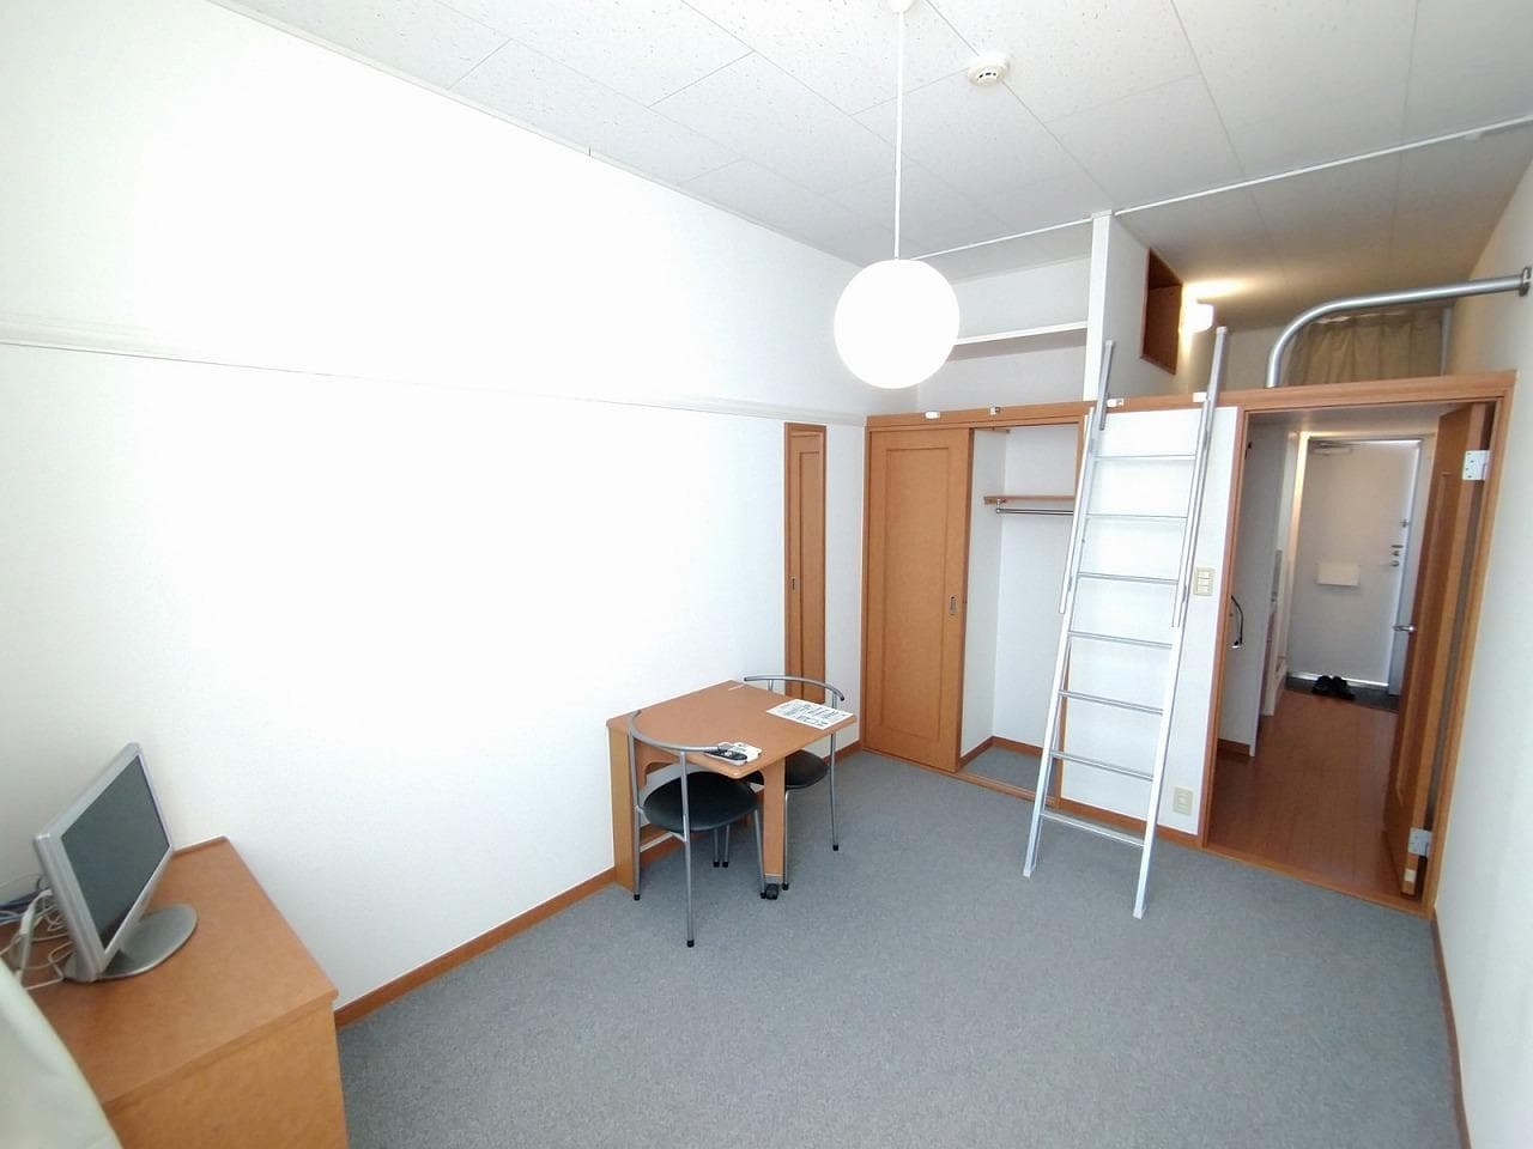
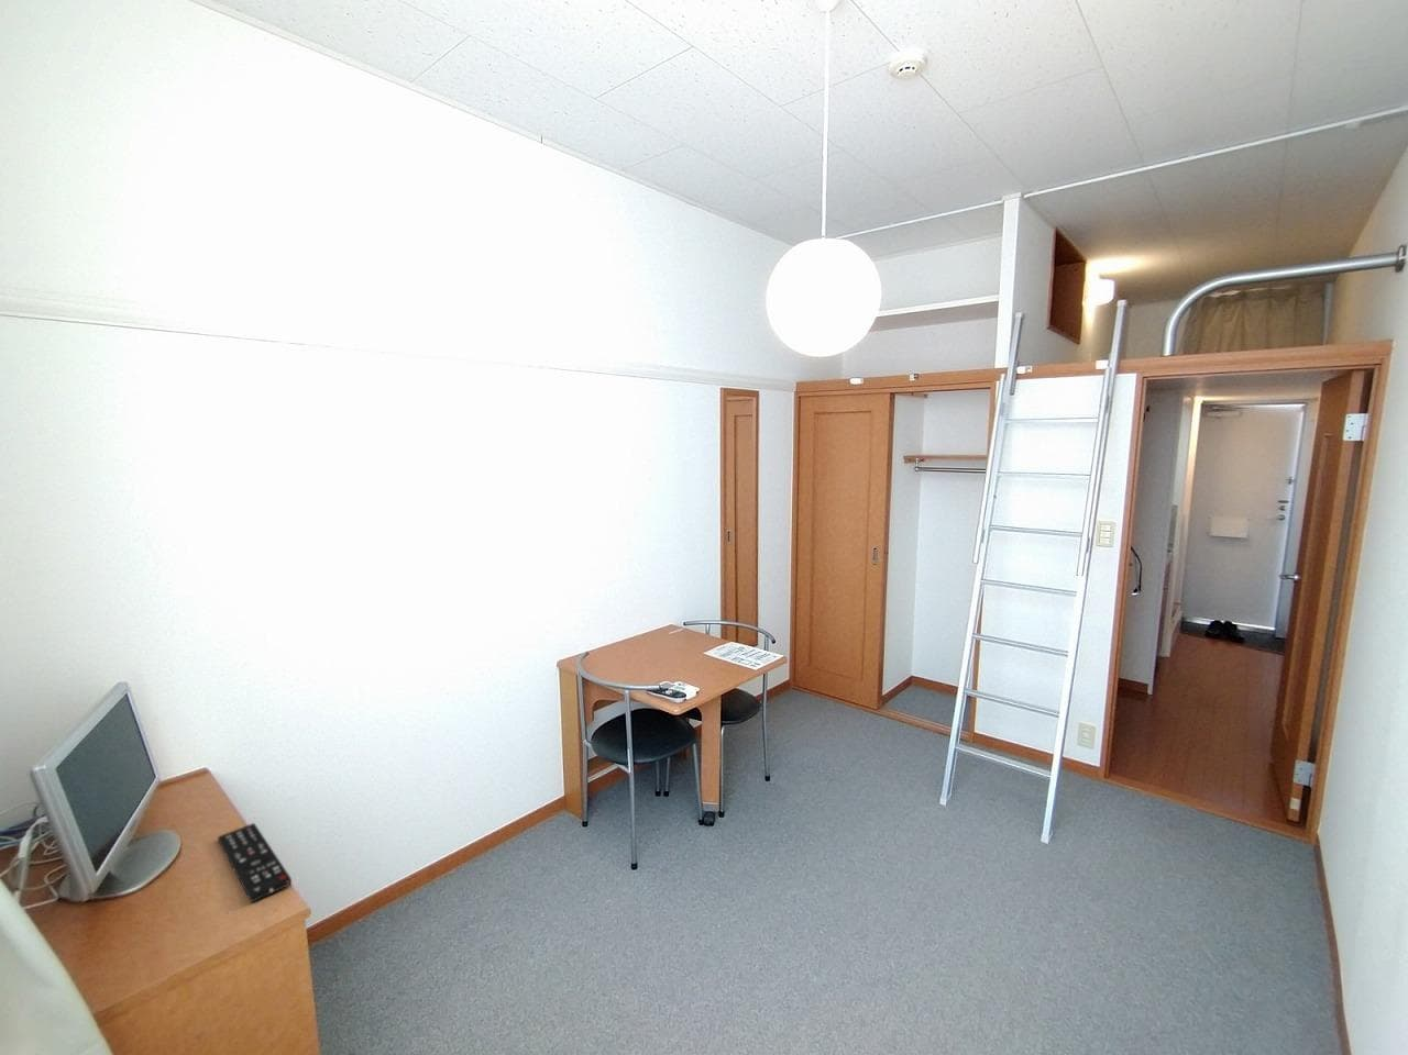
+ remote control (253, 858)
